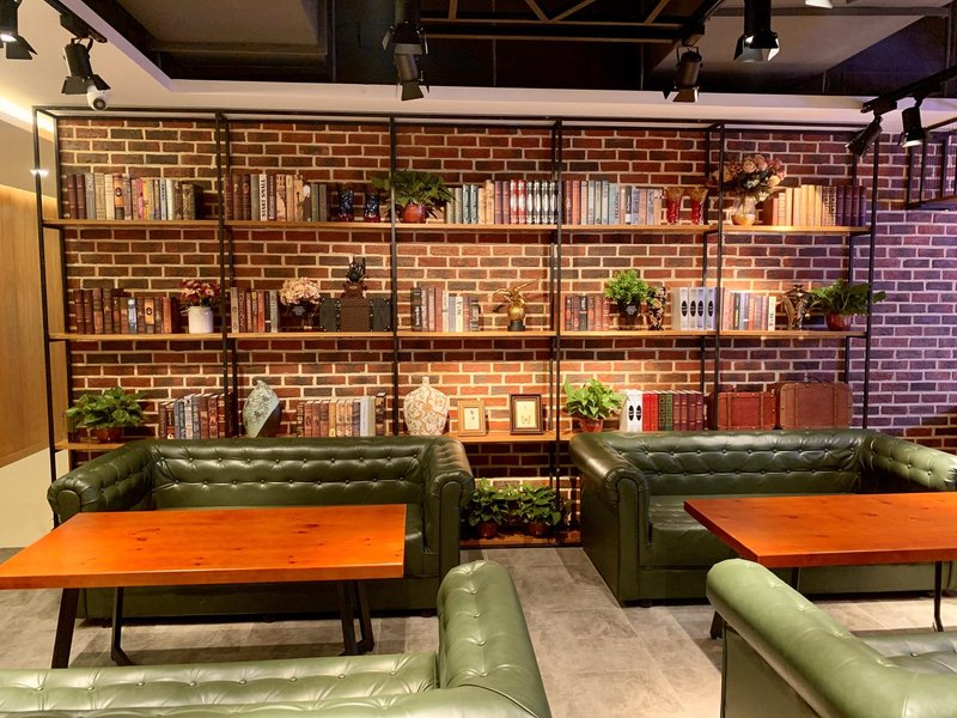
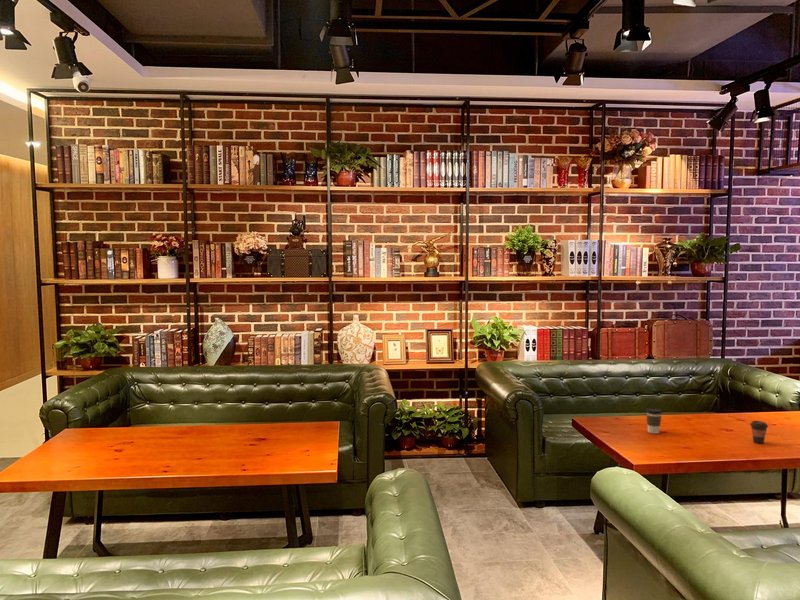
+ coffee cup (758, 432)
+ coffee cup (653, 420)
